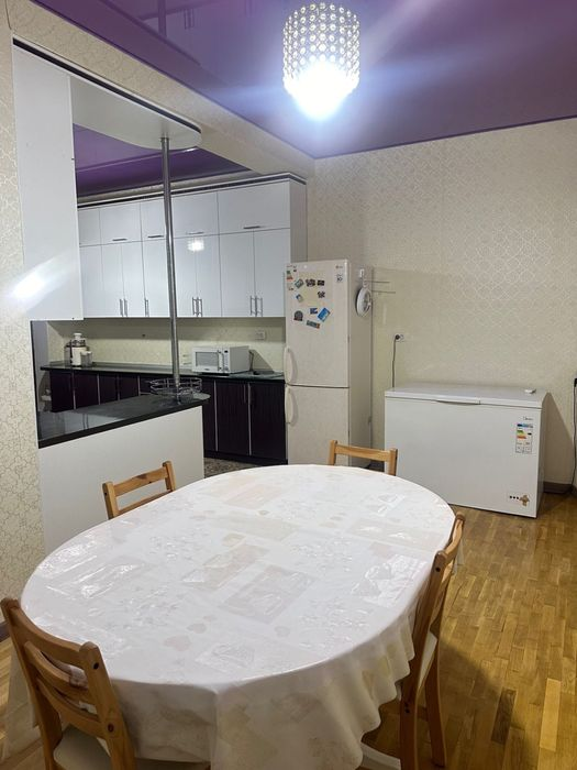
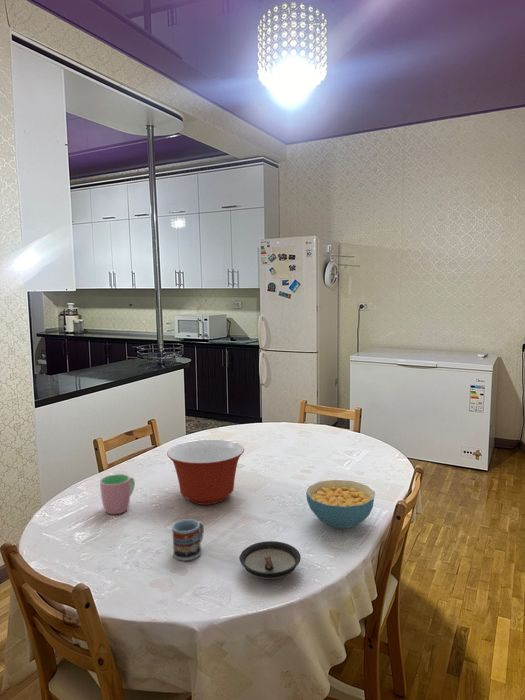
+ saucer (270, 563)
+ cup (119, 492)
+ cup (189, 537)
+ mixing bowl (206, 473)
+ cereal bowl (340, 508)
